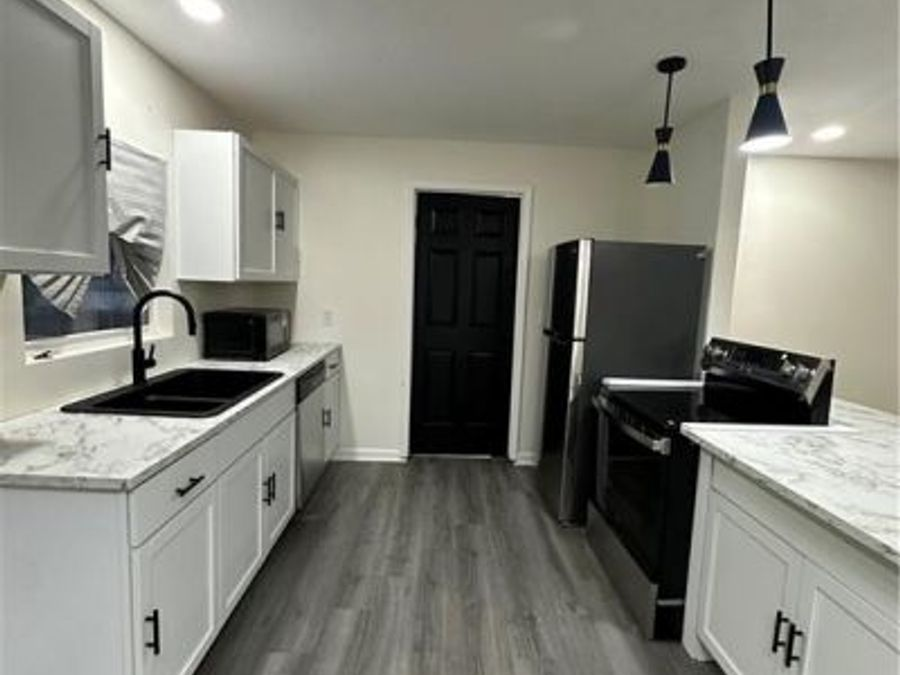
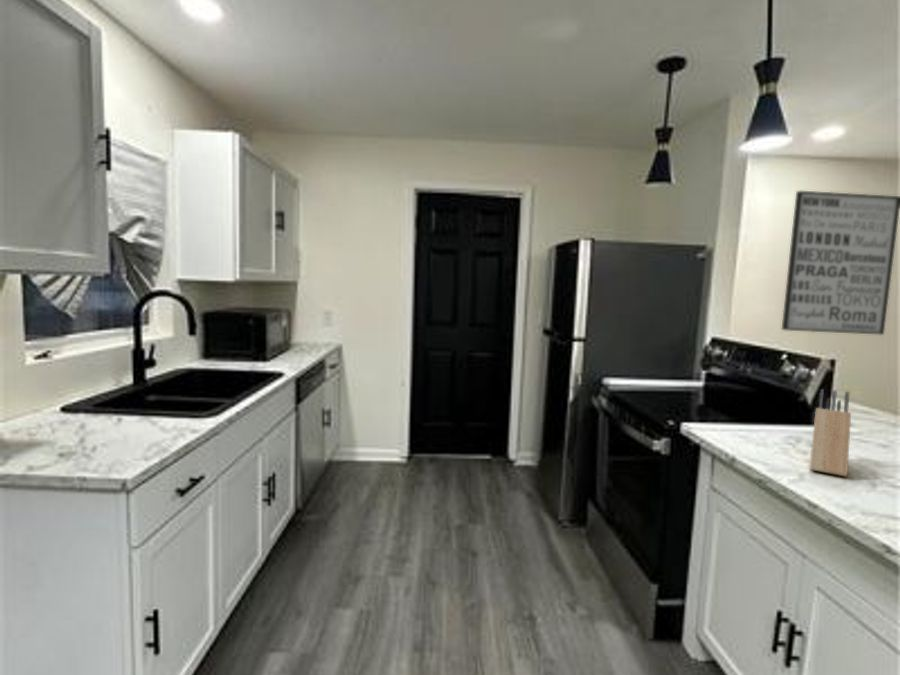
+ wall art (840, 264)
+ knife block (831, 428)
